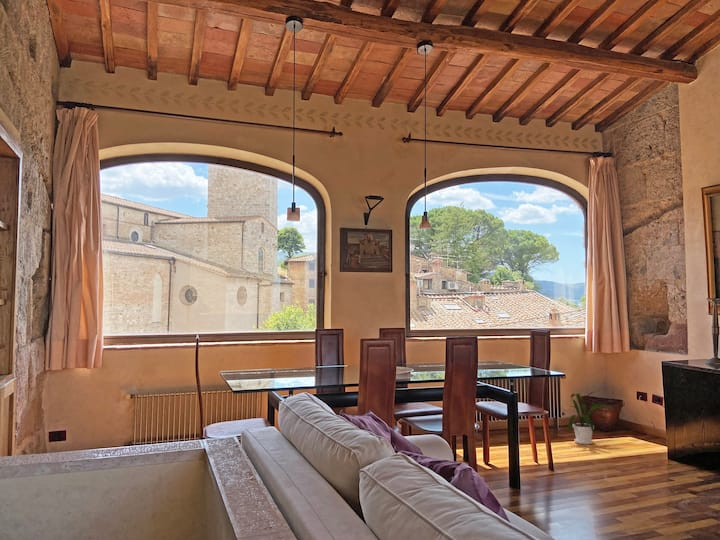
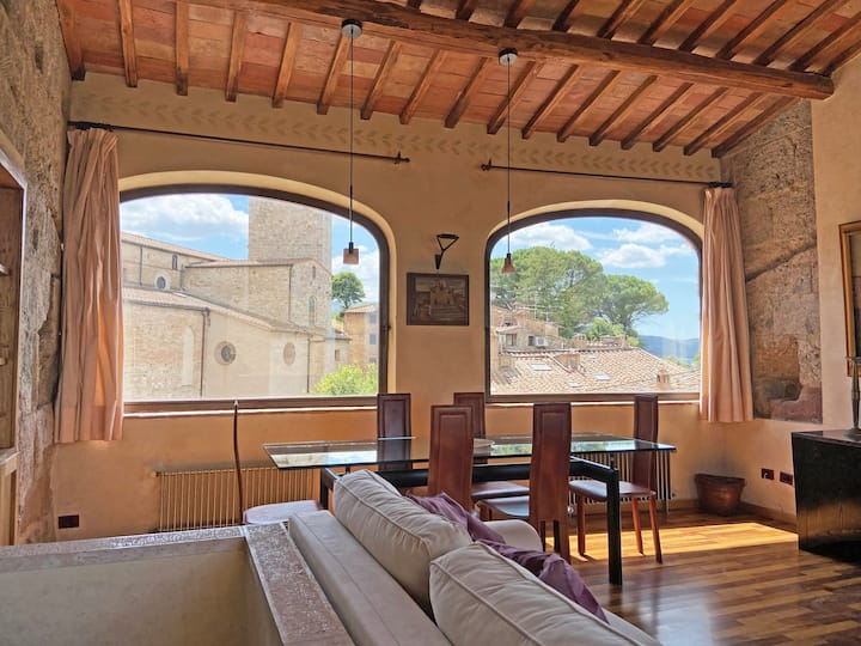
- house plant (584, 416)
